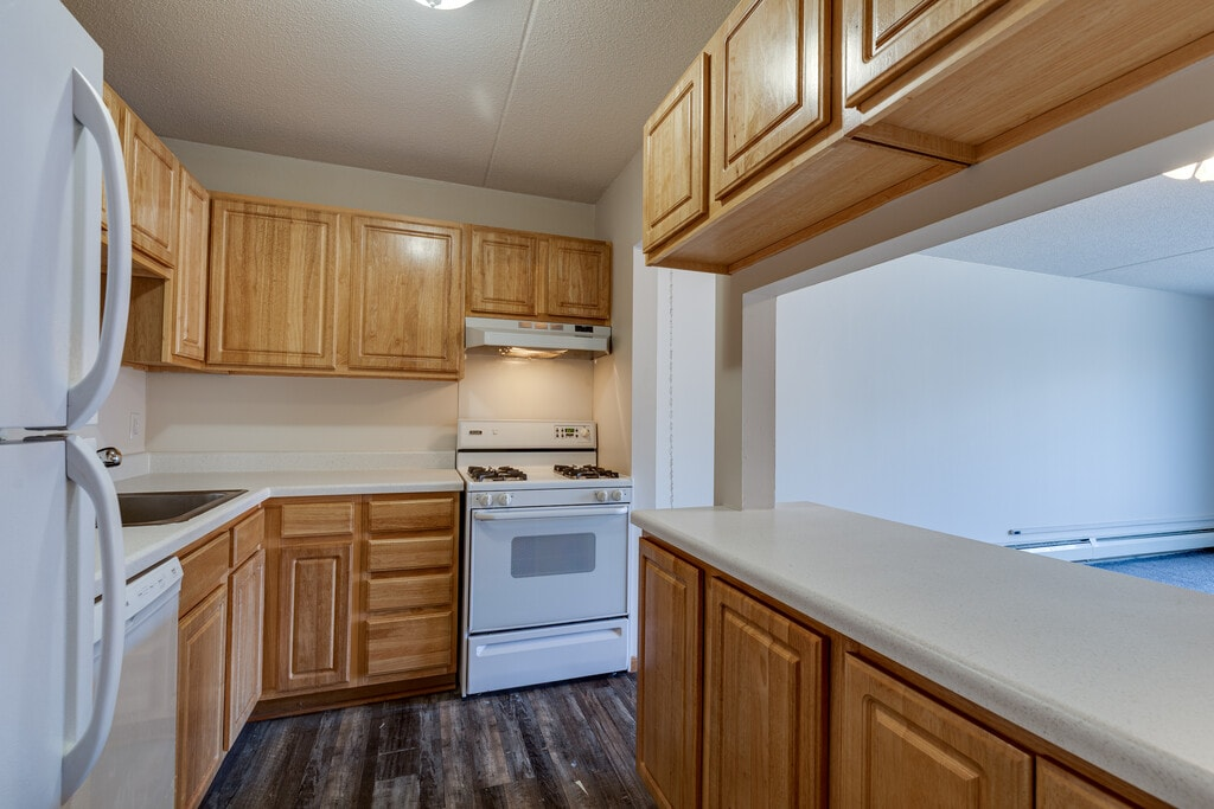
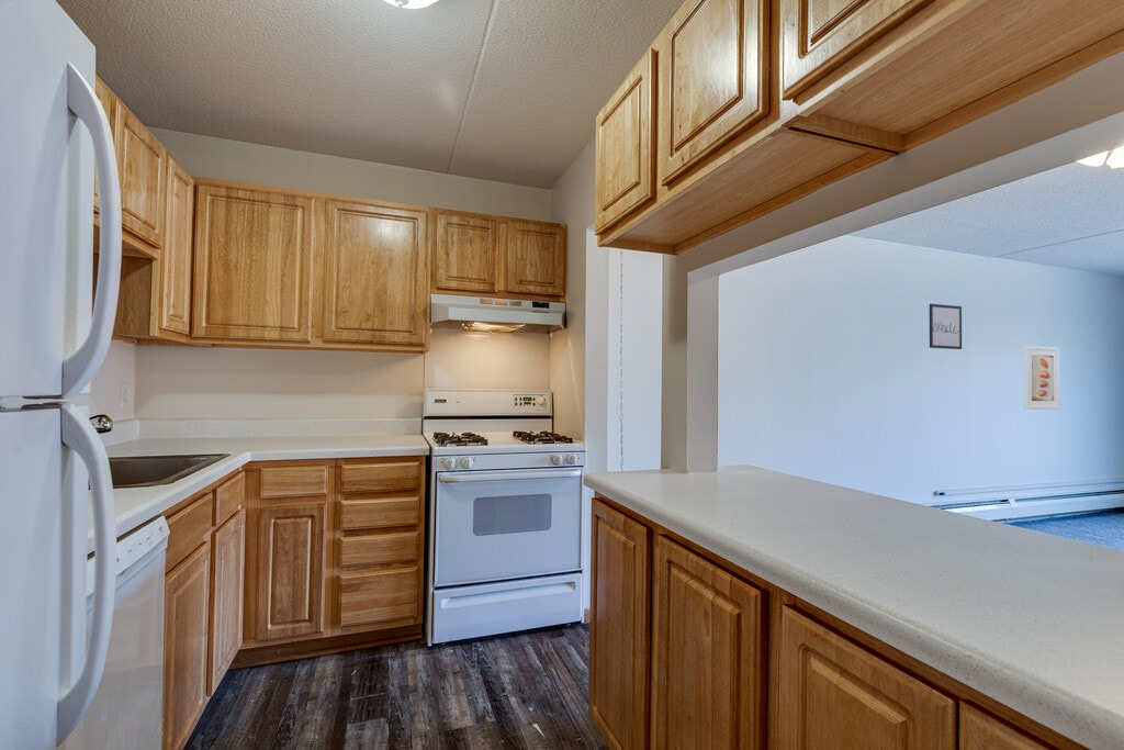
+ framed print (1042, 378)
+ wall art (945, 326)
